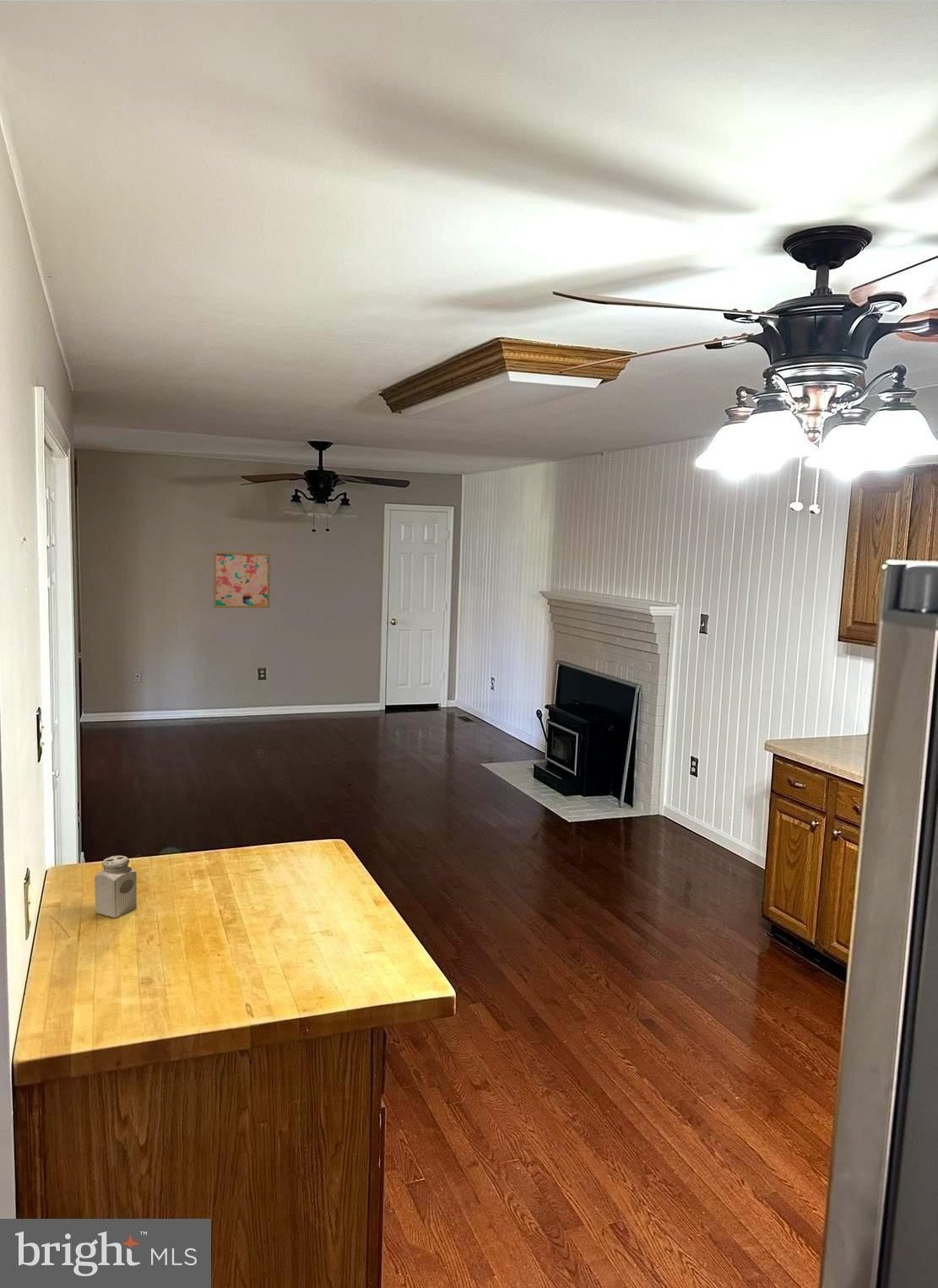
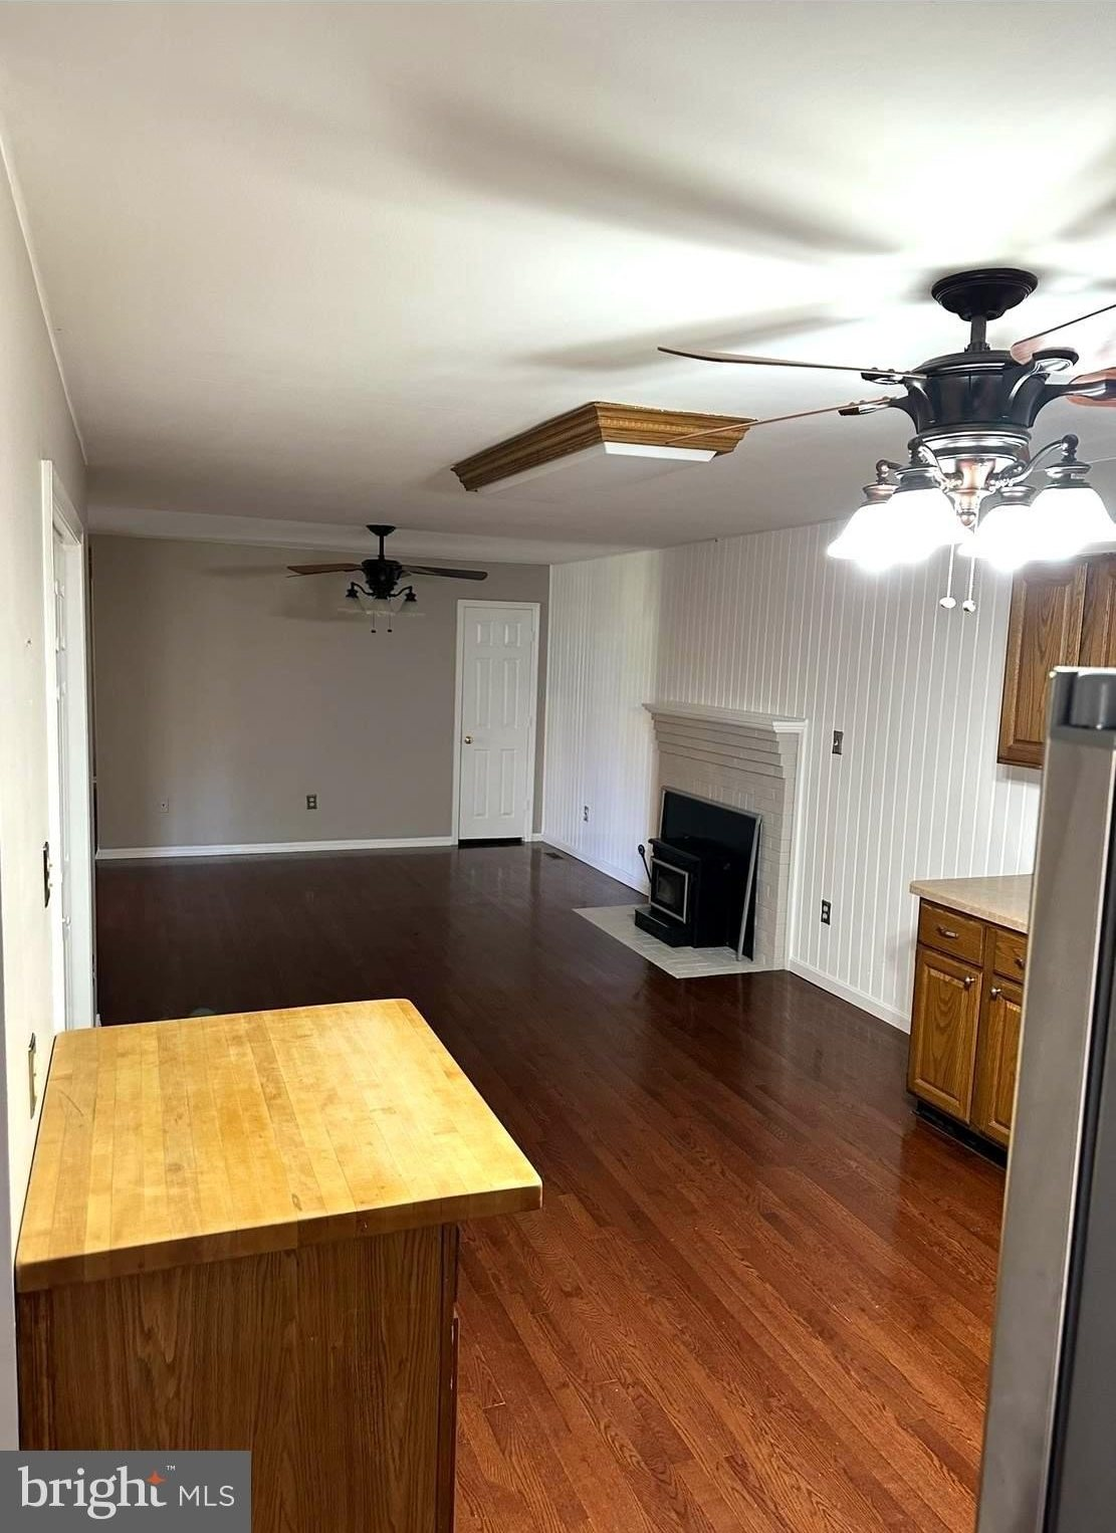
- wall art (241, 580)
- salt shaker (116, 884)
